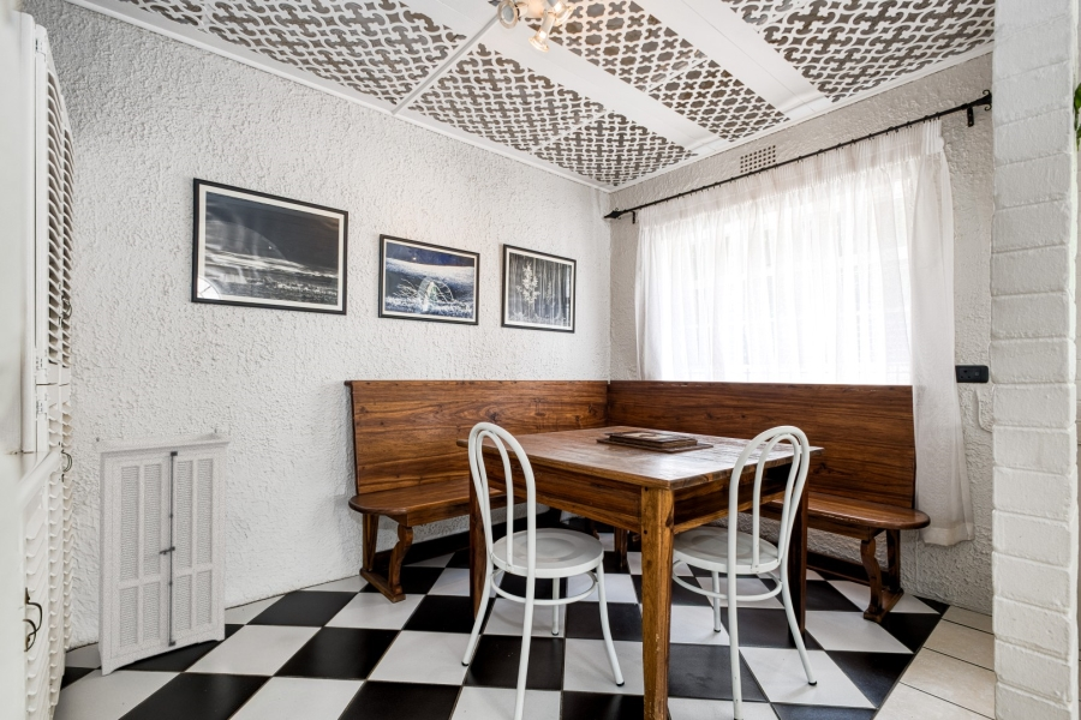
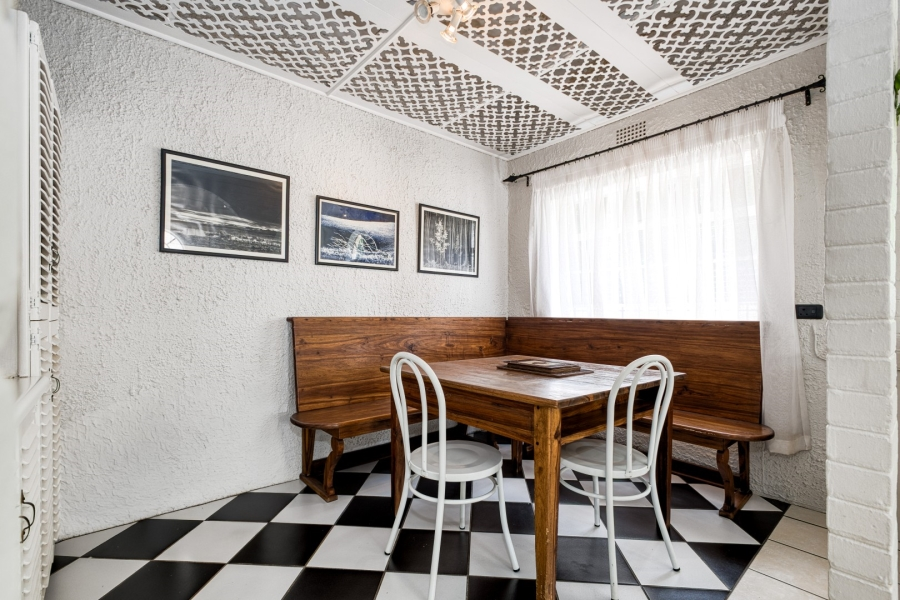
- storage cabinet (163, 540)
